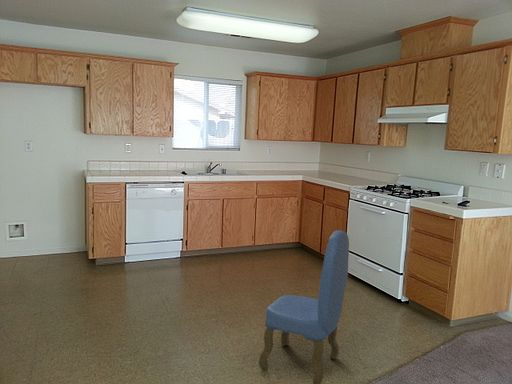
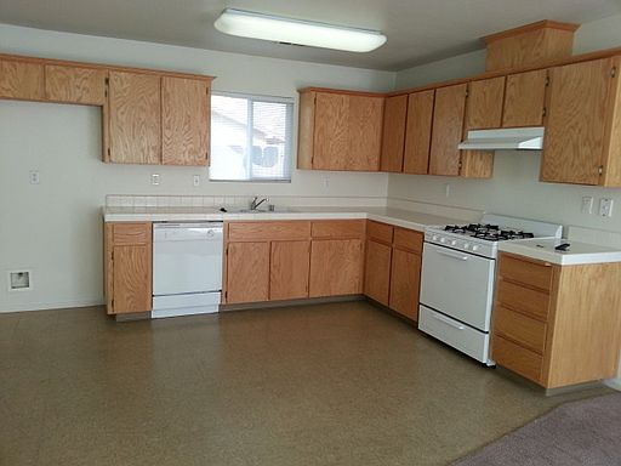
- dining chair (305, 297)
